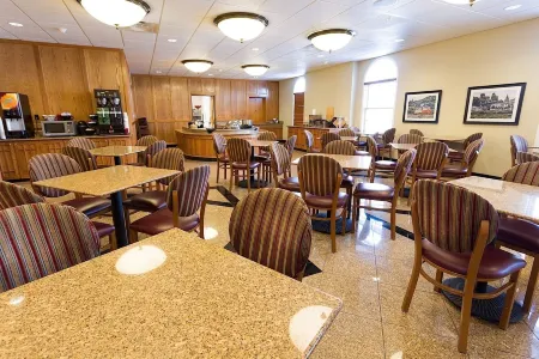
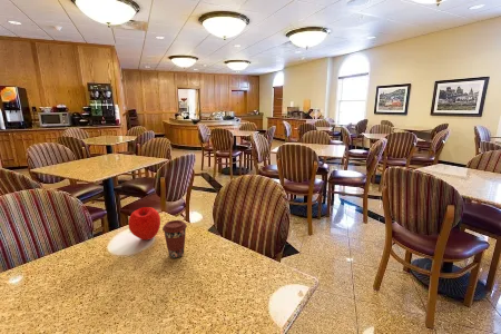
+ coffee cup (175, 238)
+ apple (145, 224)
